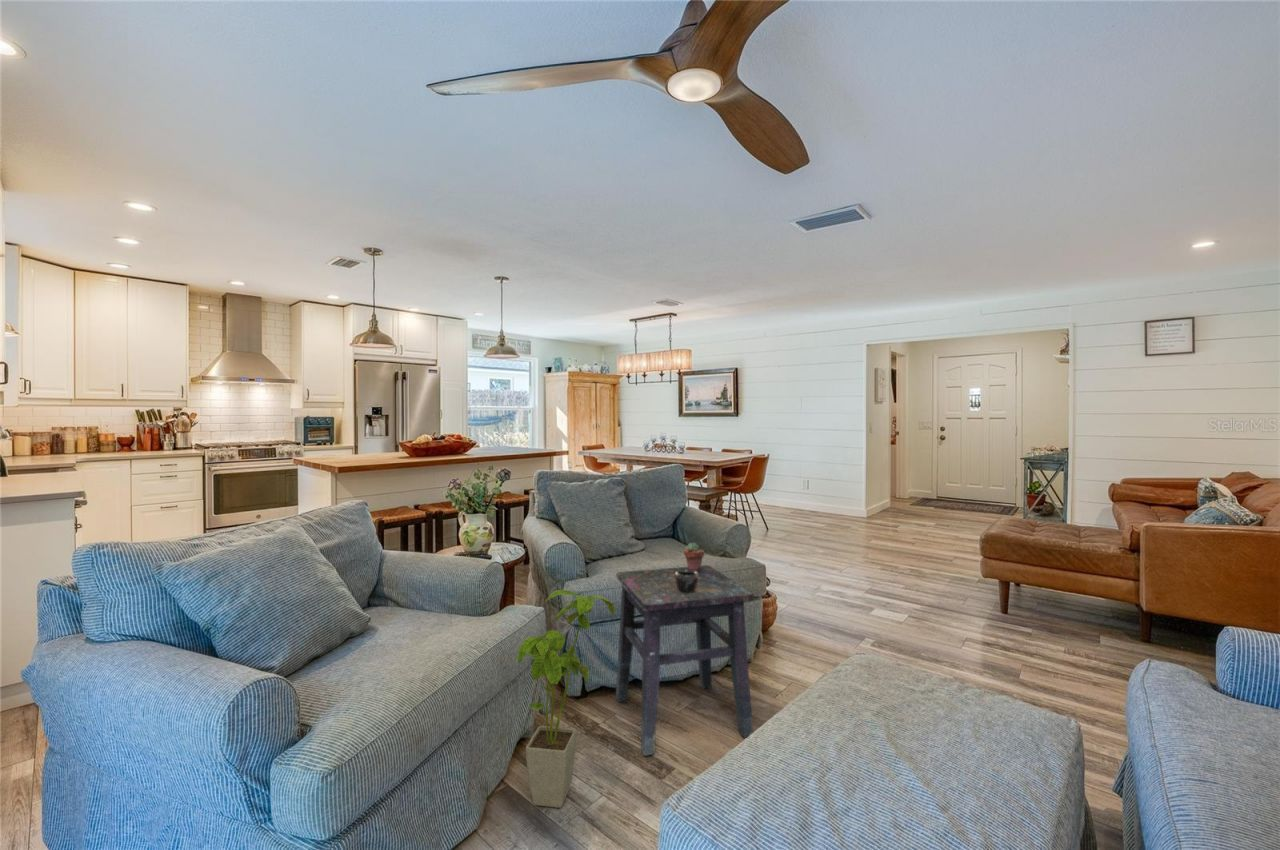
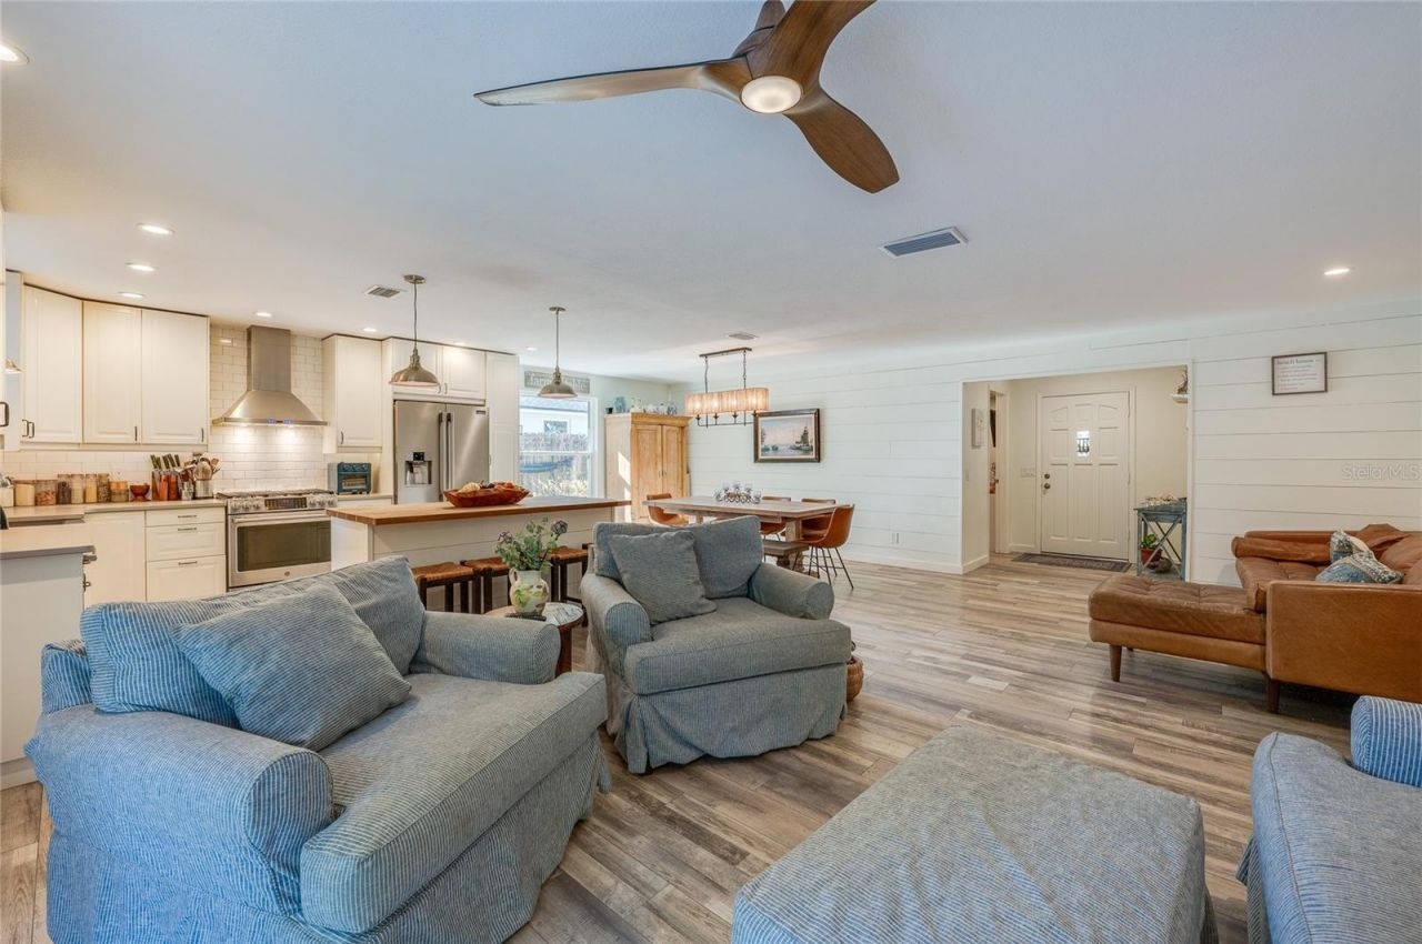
- potted succulent (694, 555)
- house plant (565, 688)
- side table (680, 652)
- mug (686, 582)
